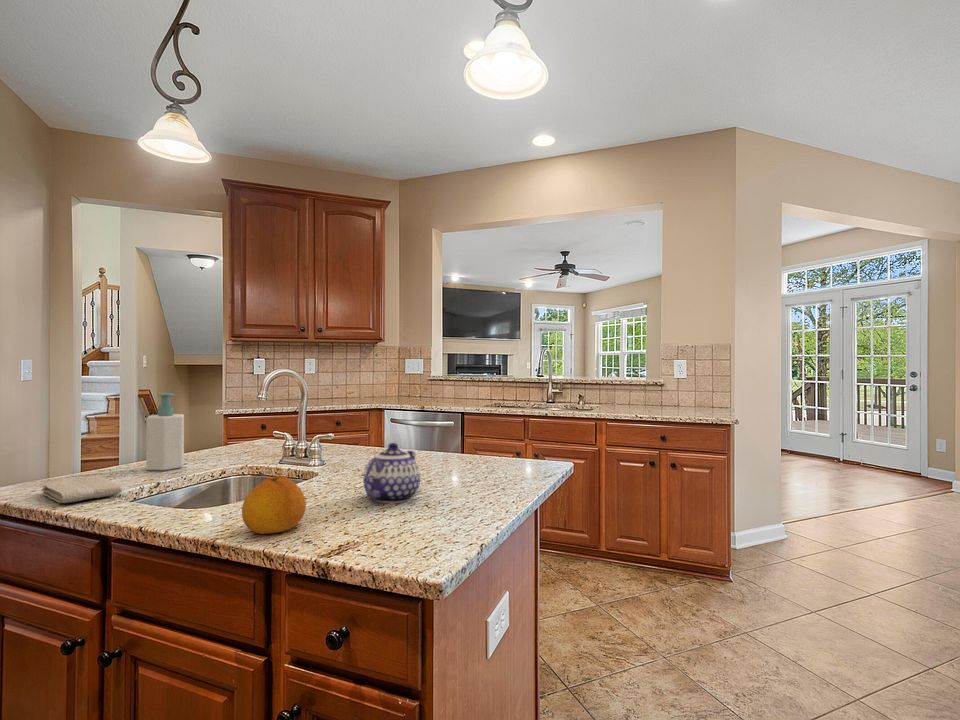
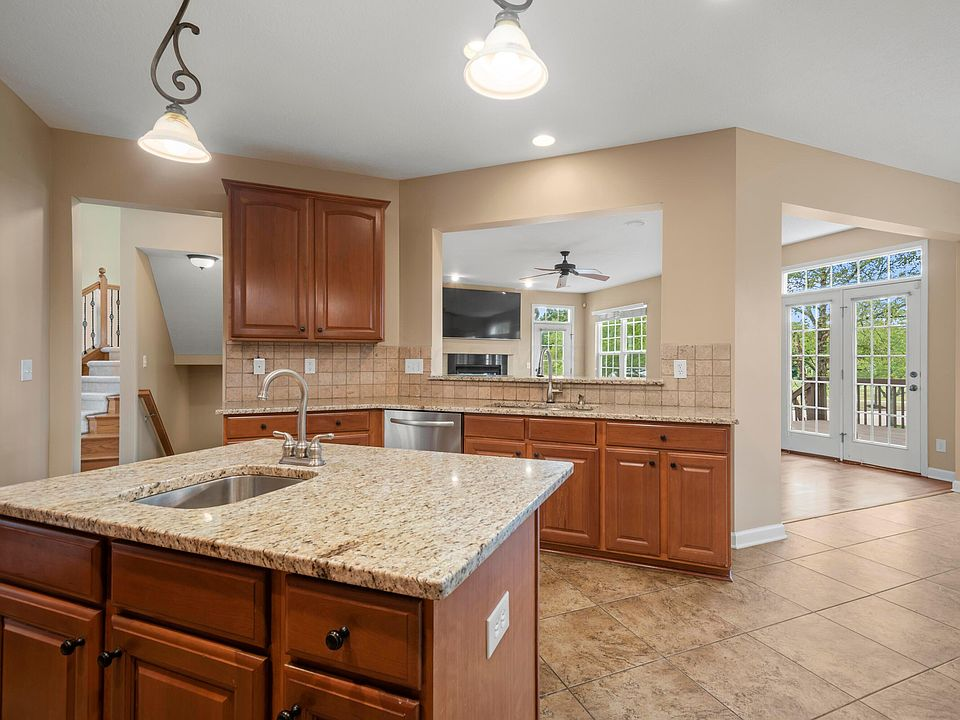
- washcloth (80, 487)
- soap bottle (165, 430)
- teapot (391, 470)
- fruit (274, 503)
